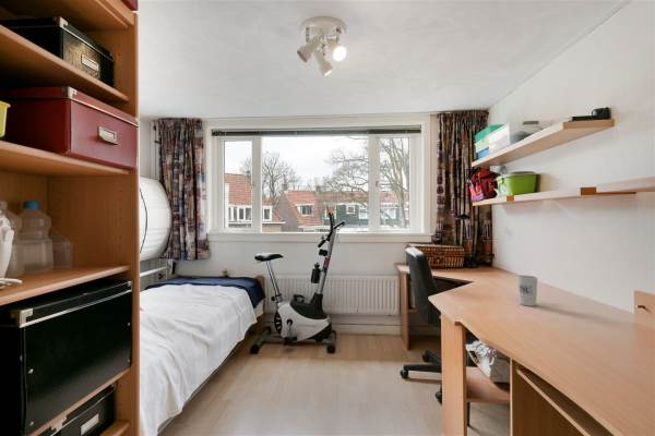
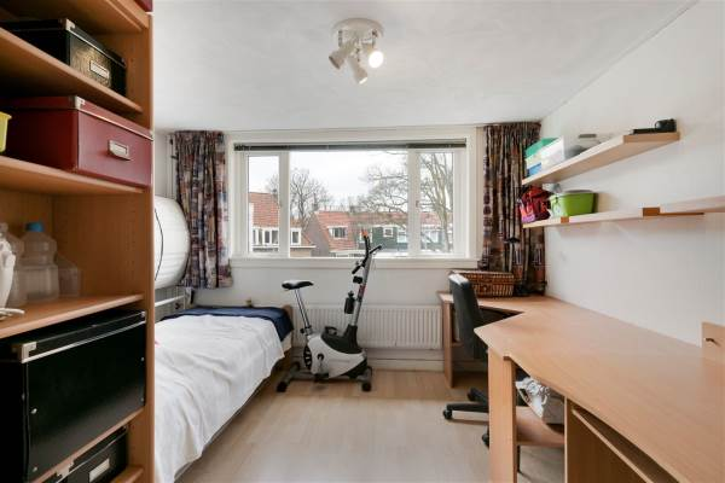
- cup (527, 290)
